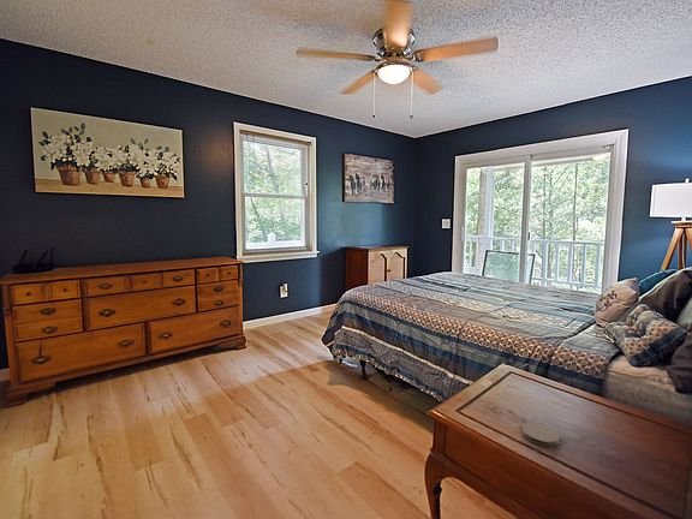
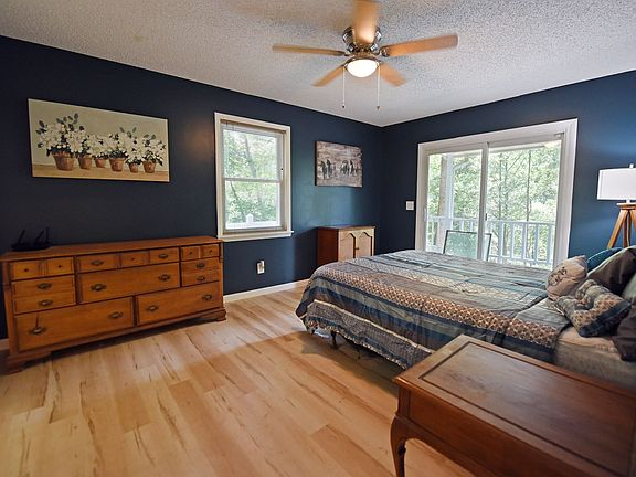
- coaster (539, 434)
